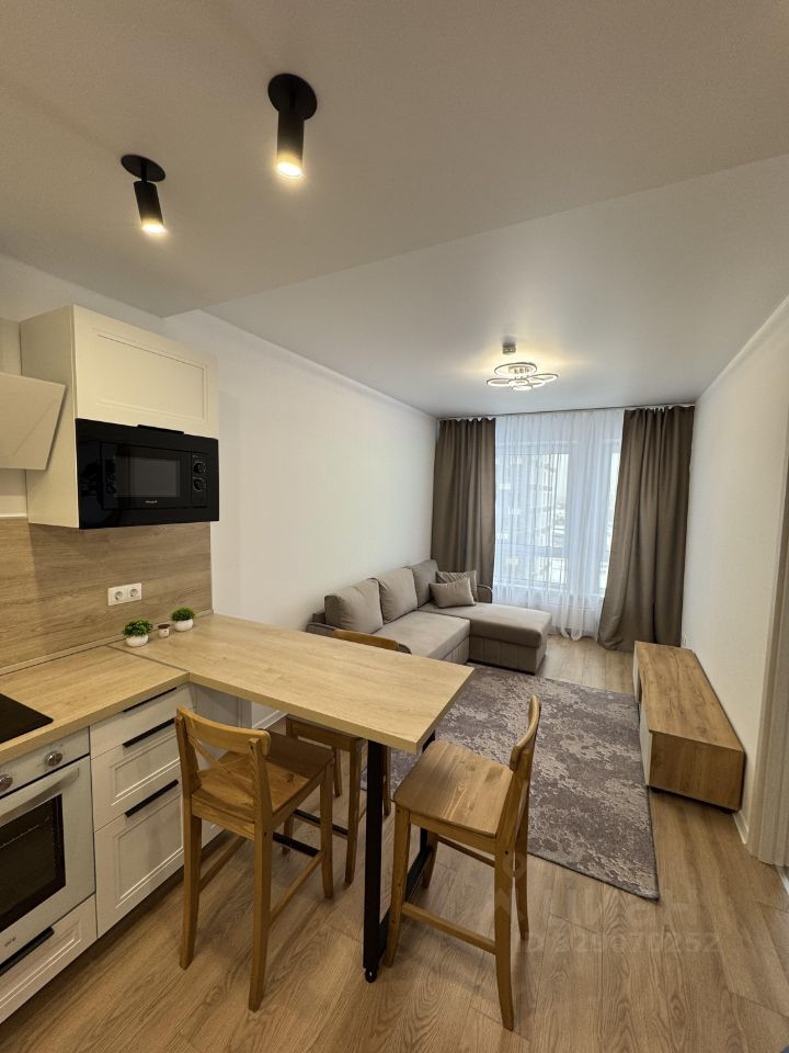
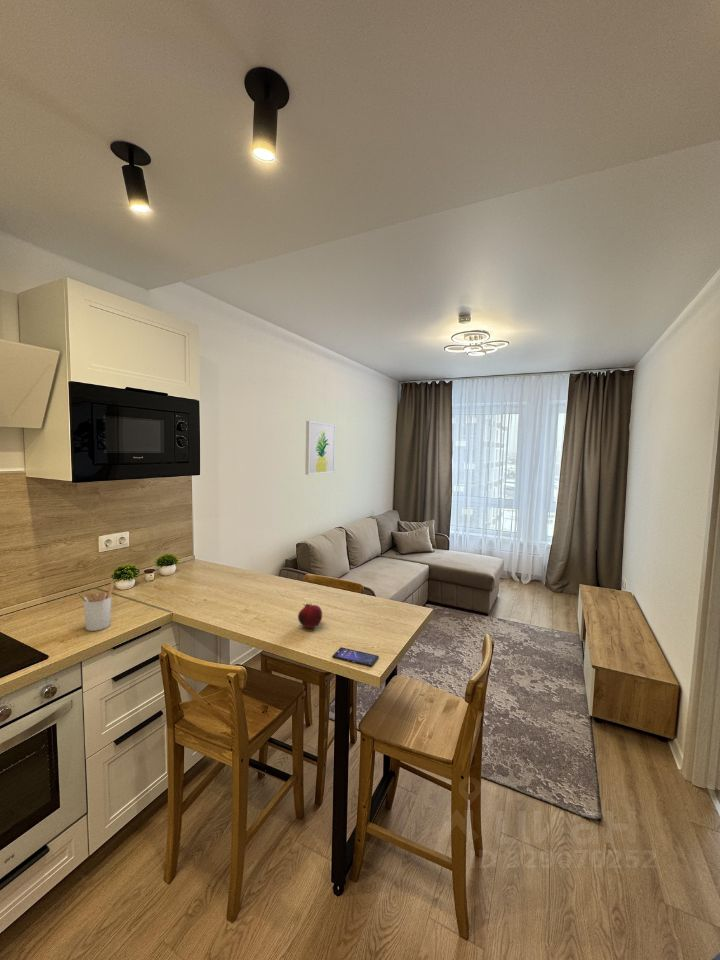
+ fruit (310, 615)
+ wall art (321, 448)
+ utensil holder (96, 607)
+ smartphone (355, 656)
